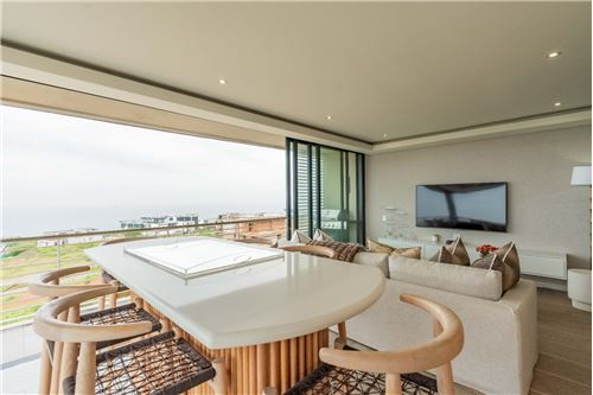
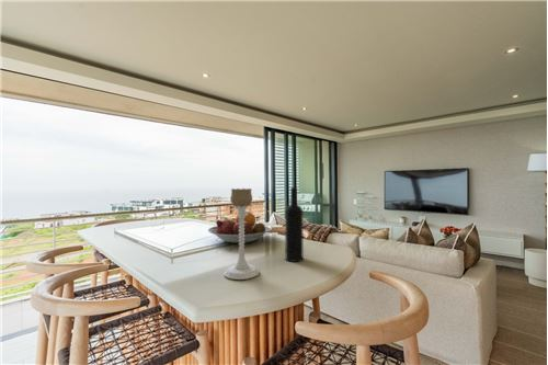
+ candle holder (241, 230)
+ wine bottle (294, 223)
+ fruit bowl (239, 226)
